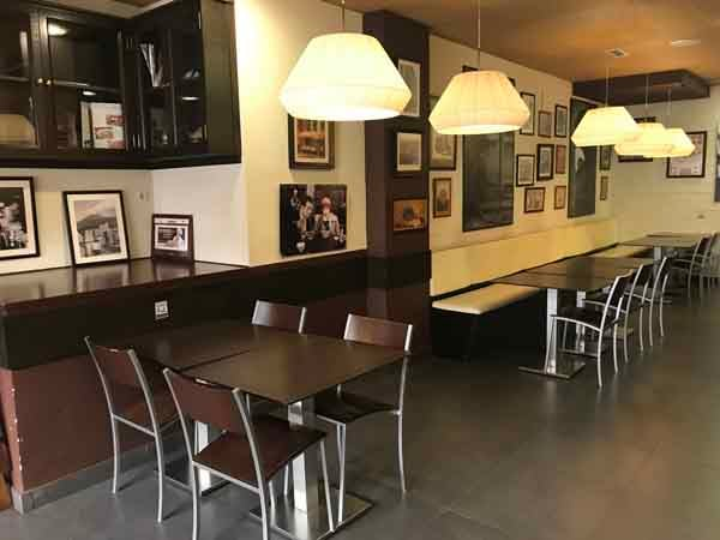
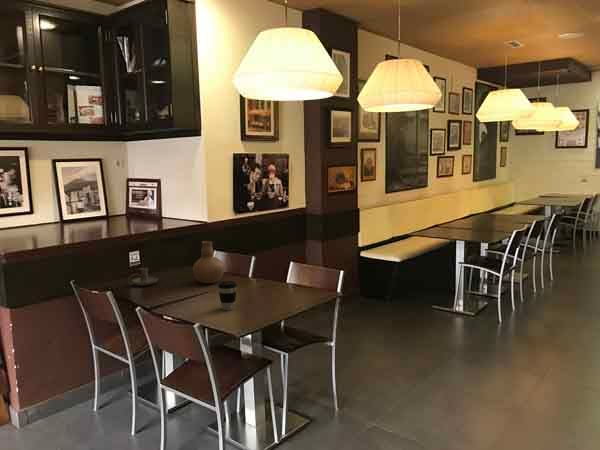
+ vase (208, 261)
+ coffee cup (227, 295)
+ candle holder (142, 276)
